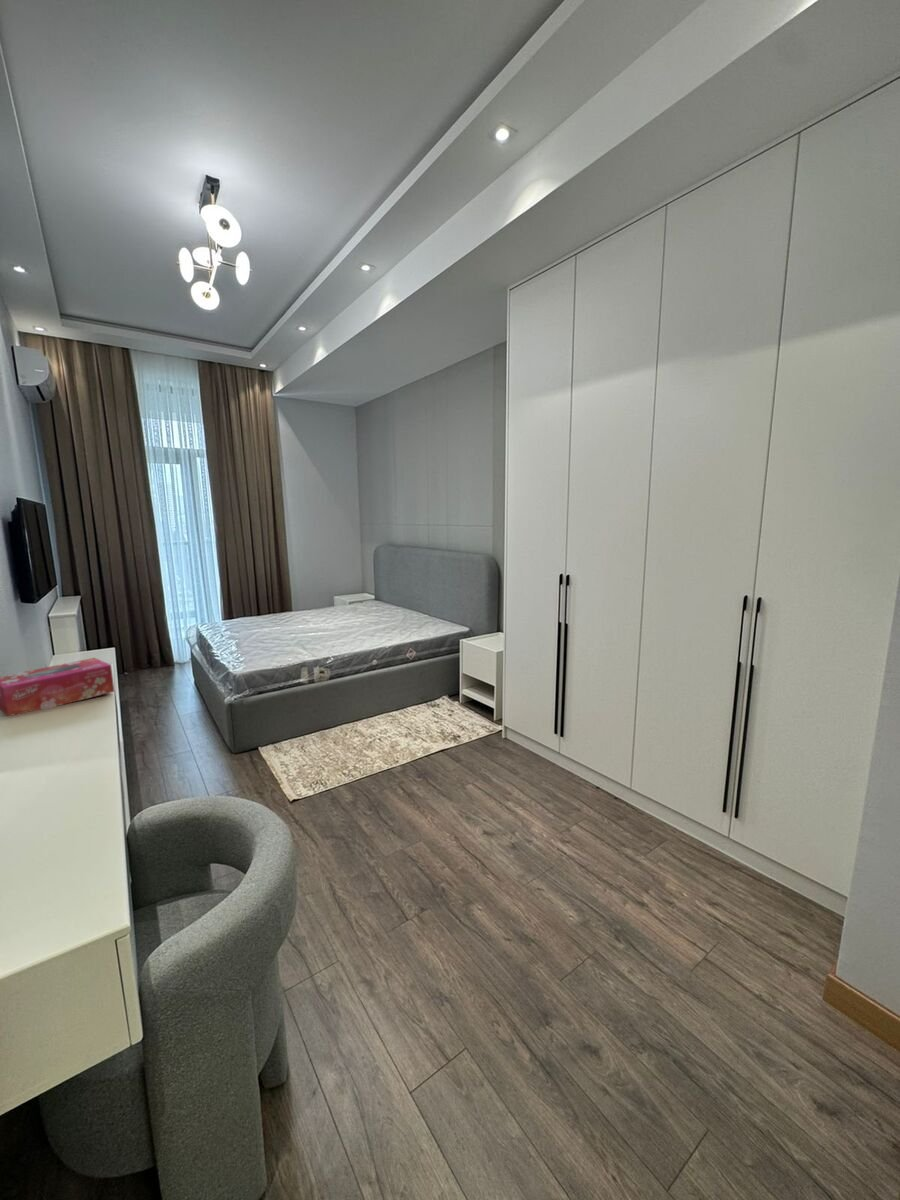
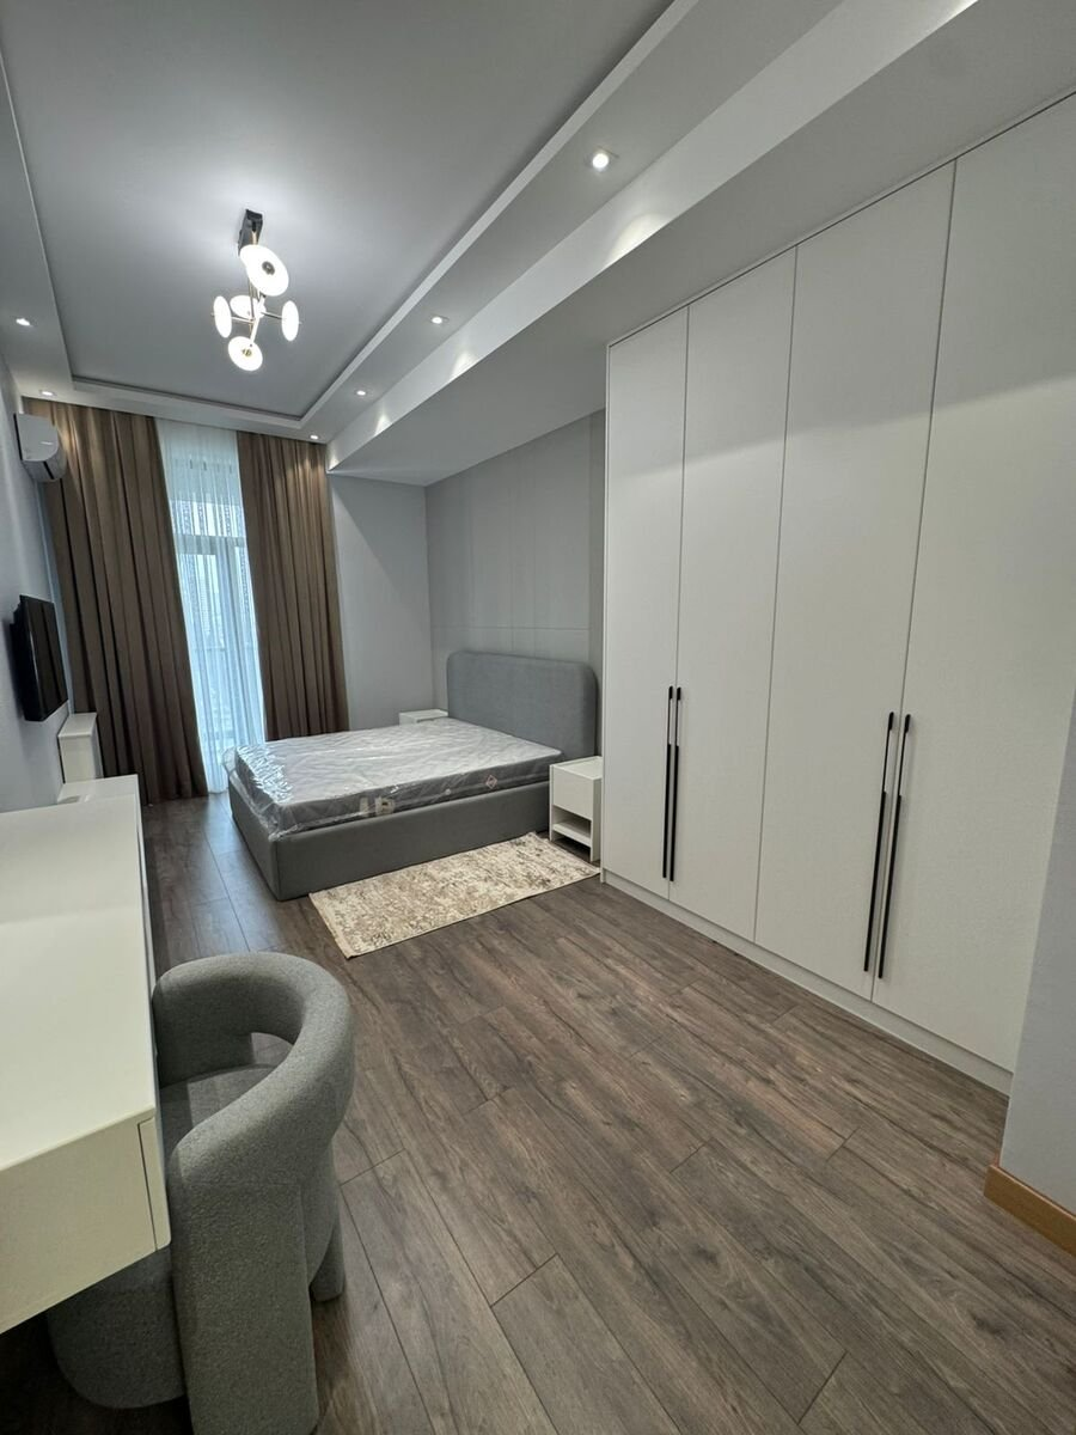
- tissue box (55, 685)
